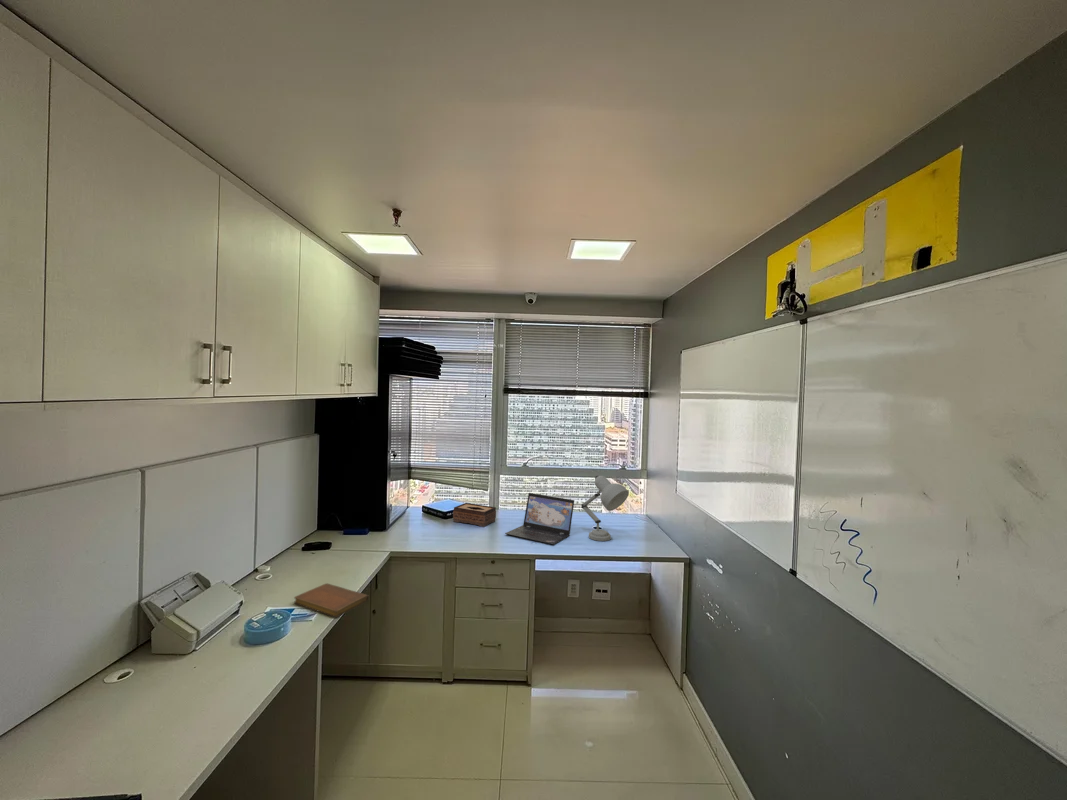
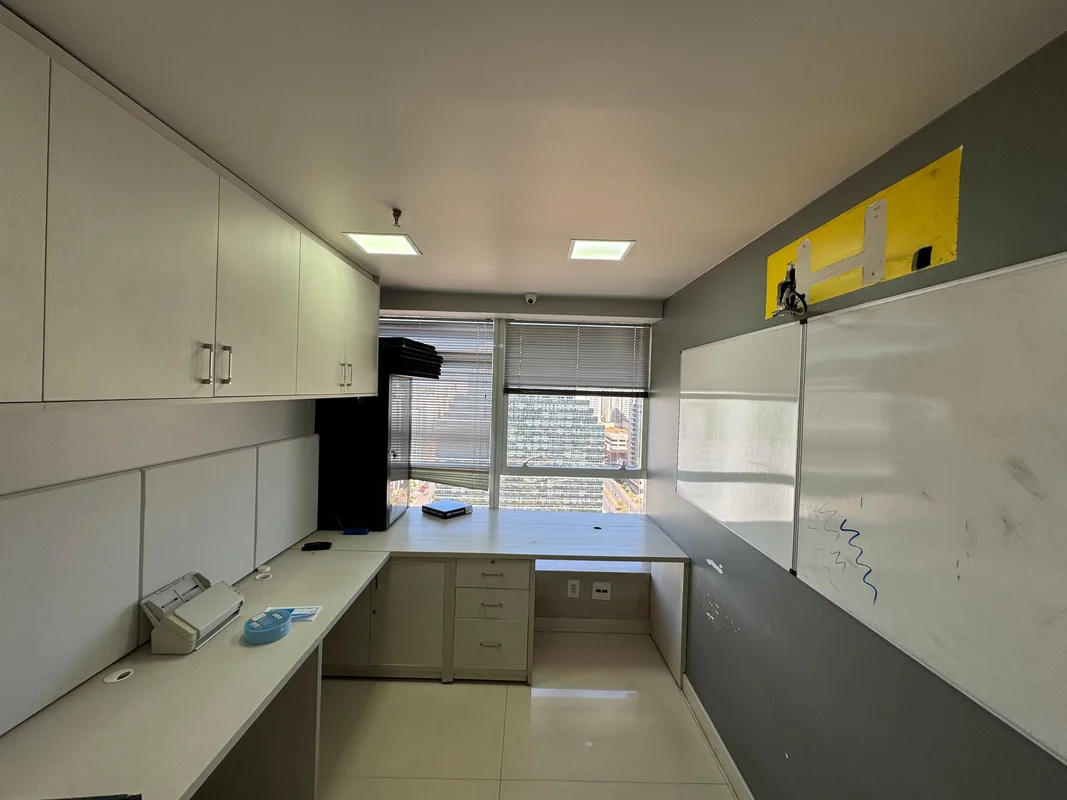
- desk lamp (605, 507)
- notebook (331, 598)
- tissue box (474, 514)
- laptop (540, 517)
